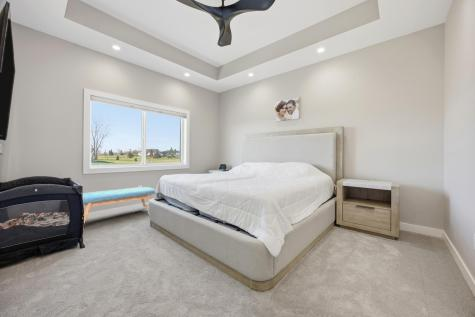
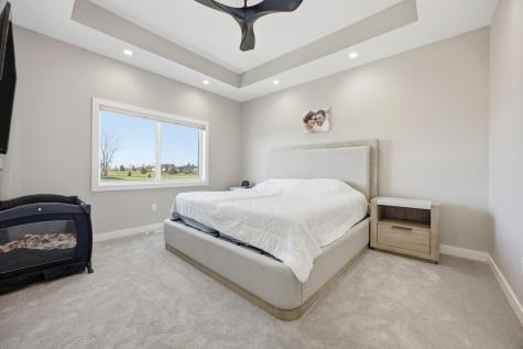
- bench (118, 201)
